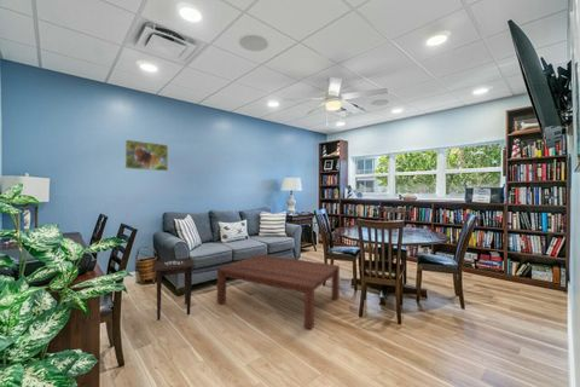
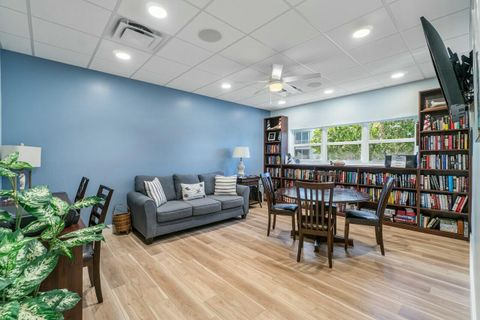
- side table (185, 285)
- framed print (147, 156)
- coffee table (279, 283)
